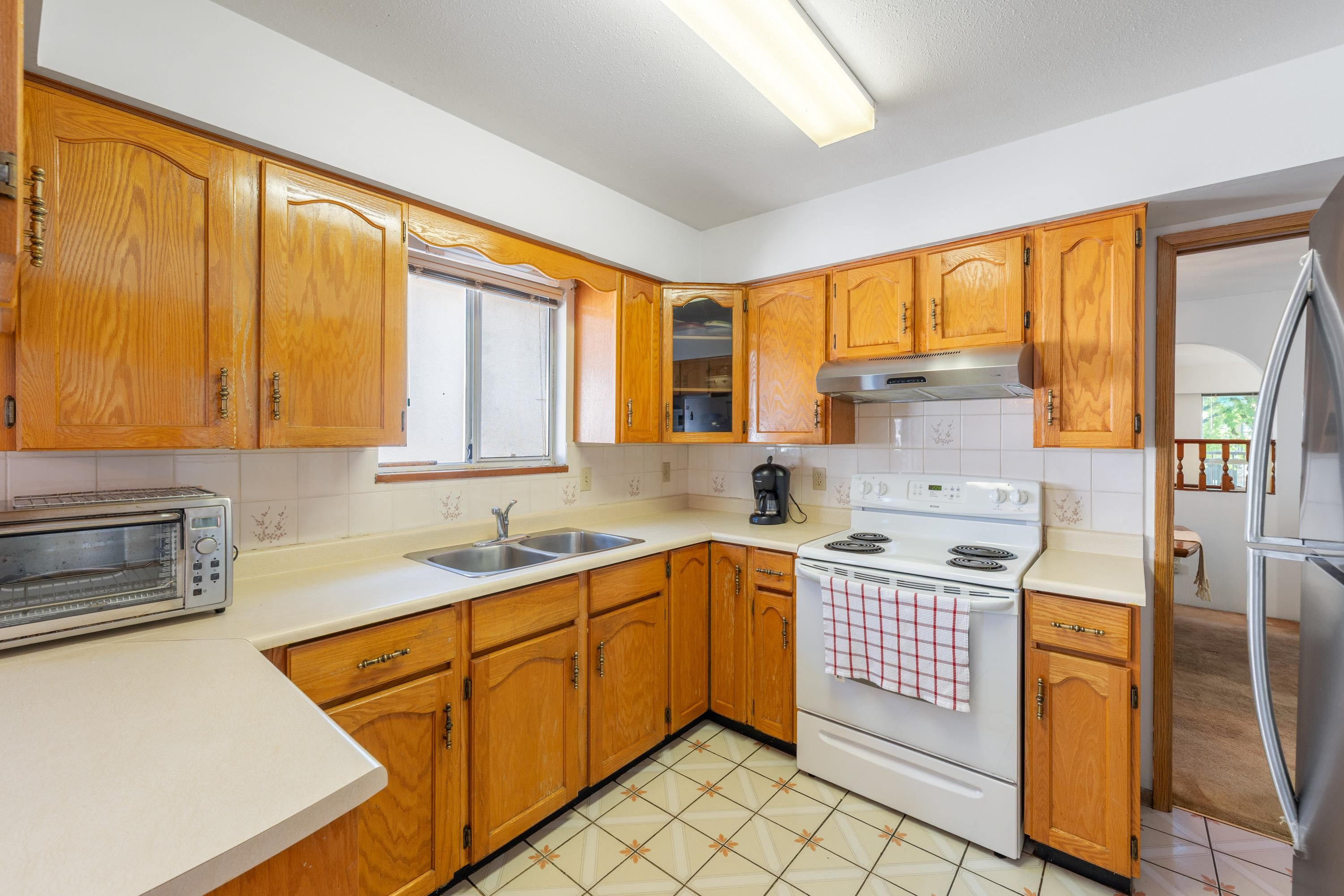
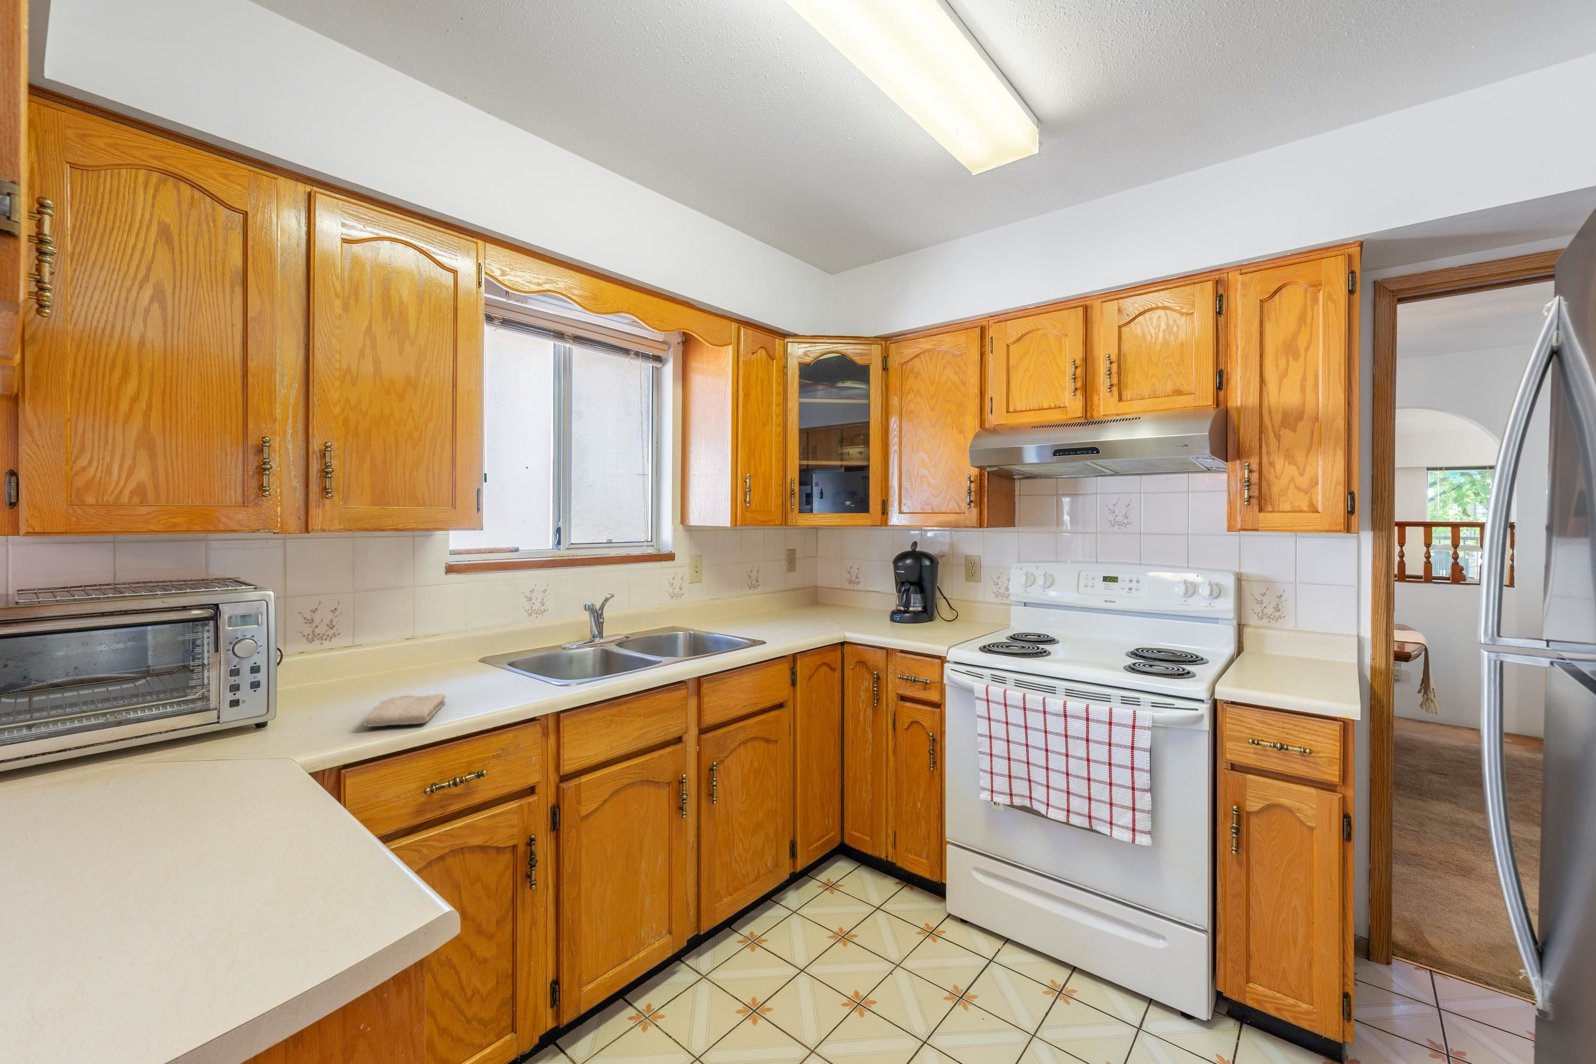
+ washcloth (407, 709)
